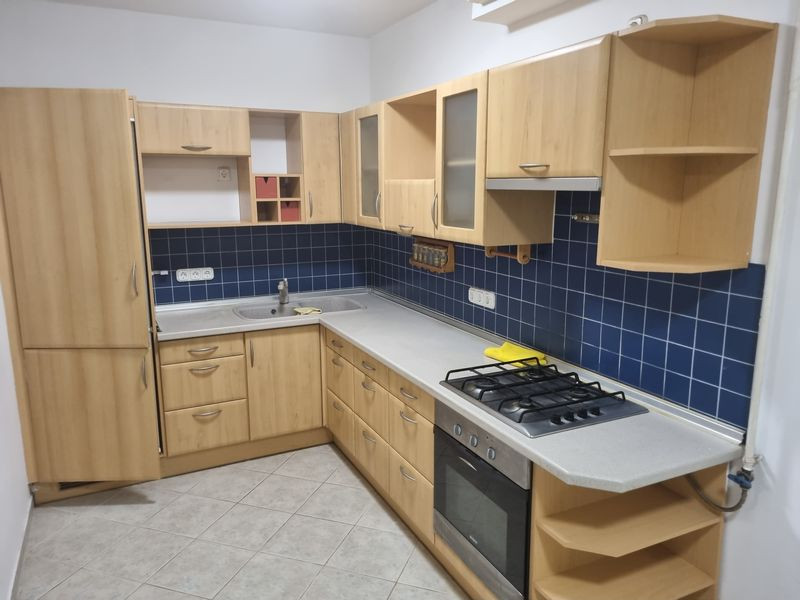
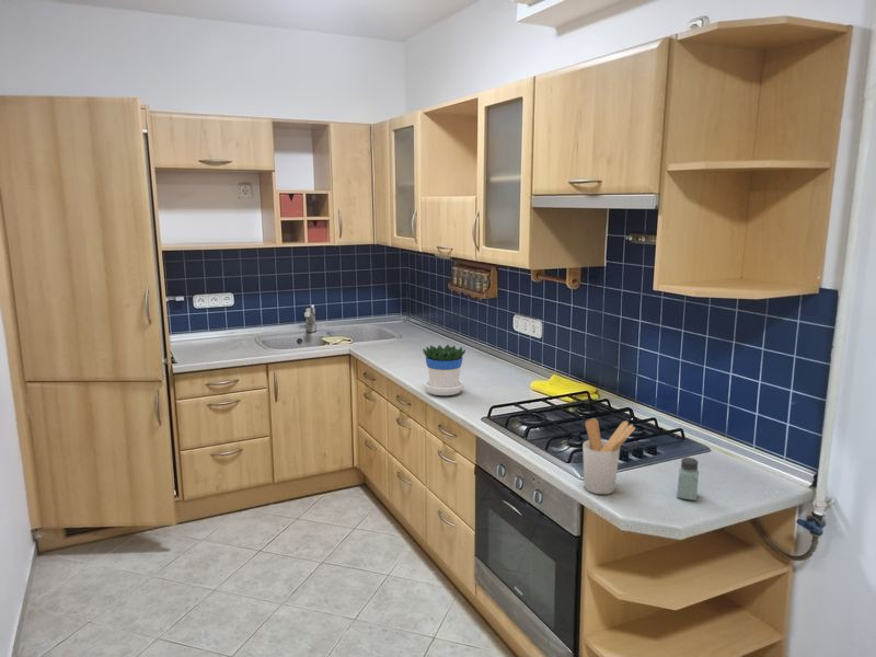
+ saltshaker (688, 477)
+ flowerpot (443, 370)
+ utensil holder (609, 454)
